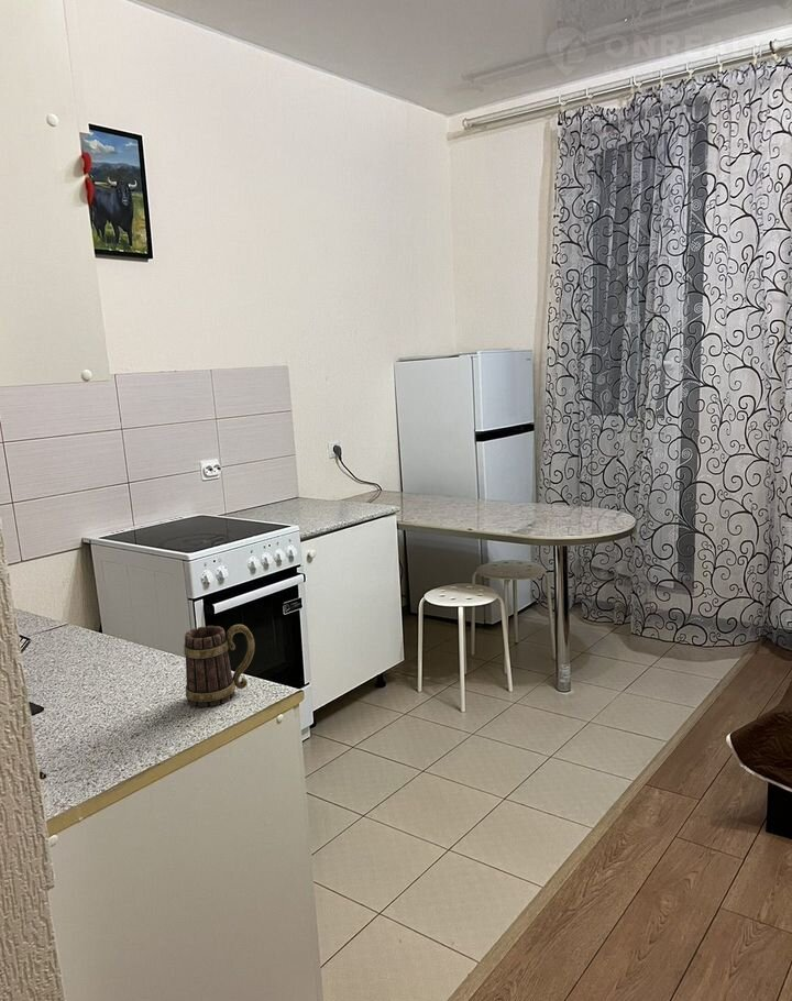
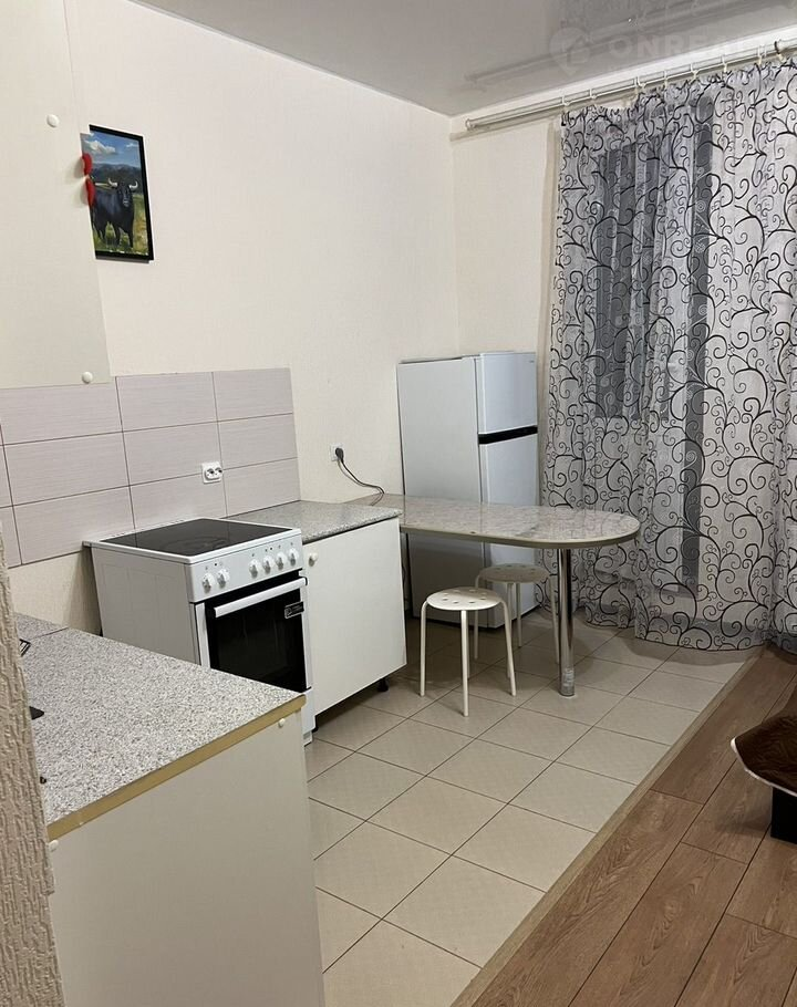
- mug (219, 662)
